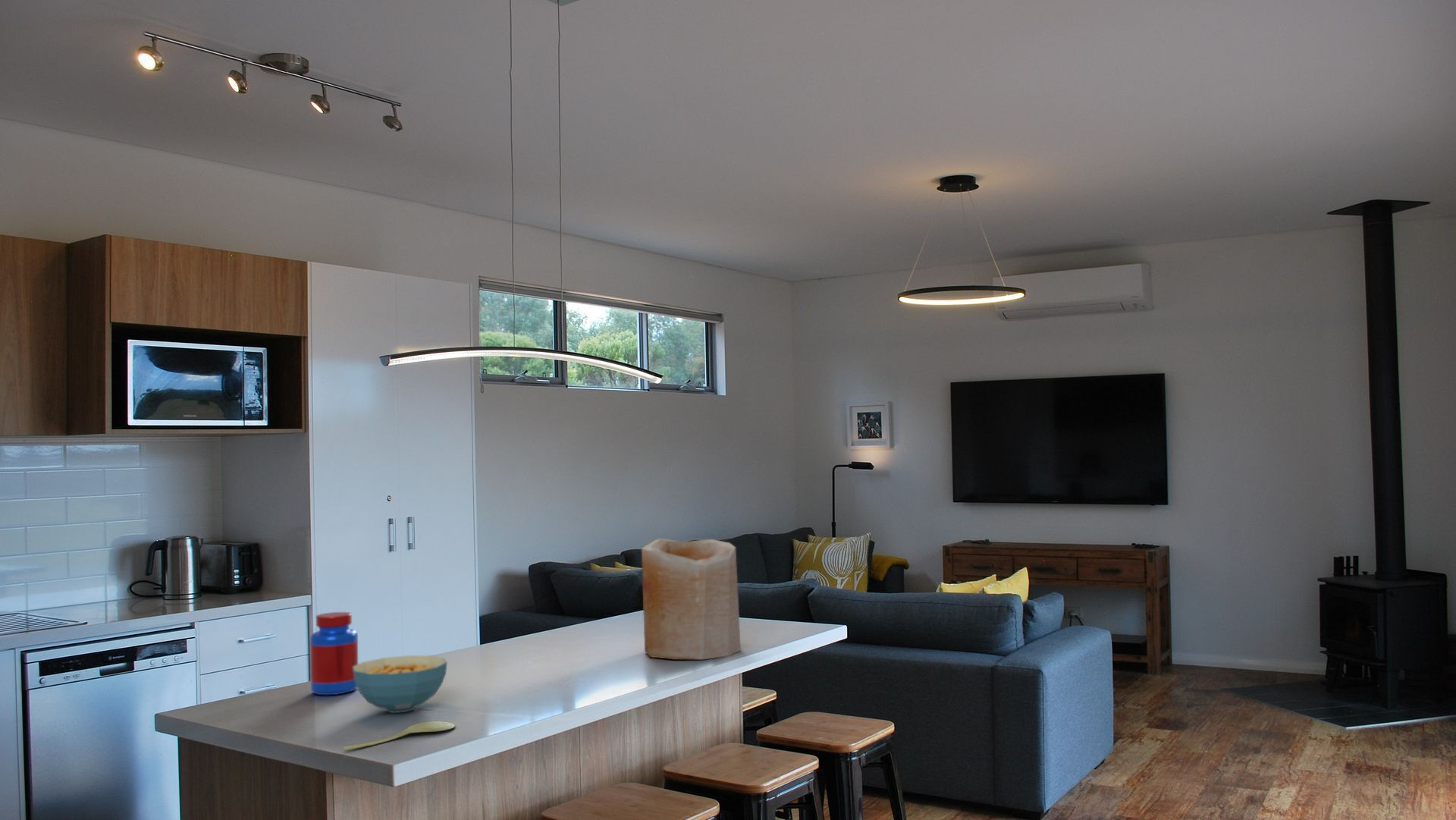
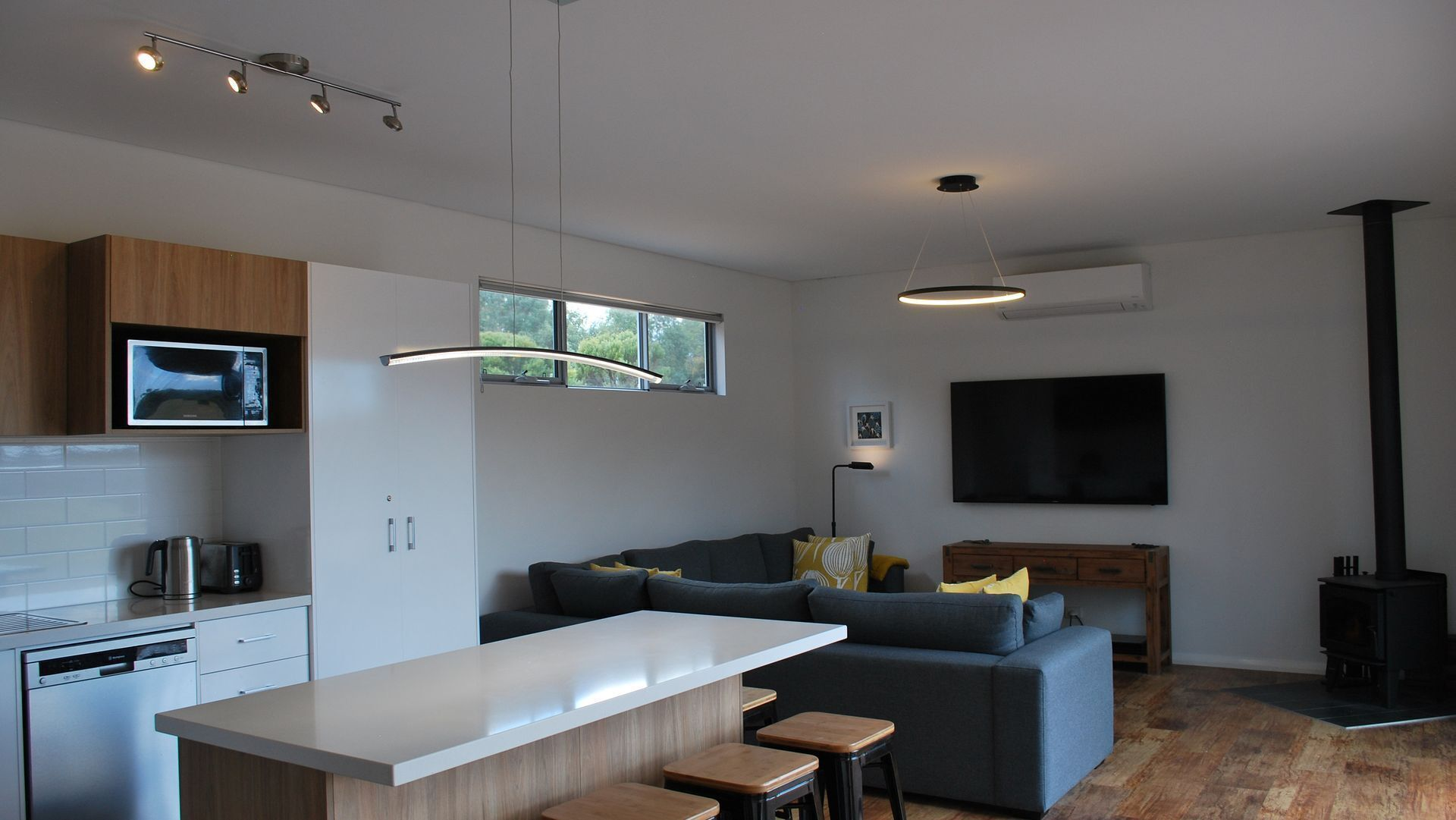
- cereal bowl (400, 686)
- spoon (400, 734)
- jar (334, 652)
- vase (691, 595)
